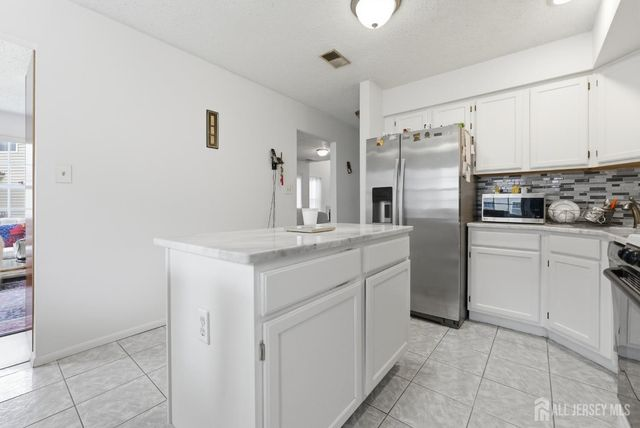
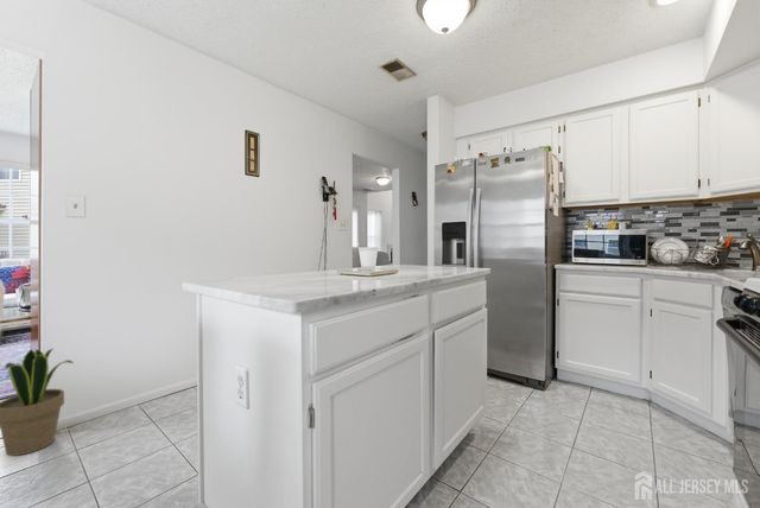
+ potted plant (36, 396)
